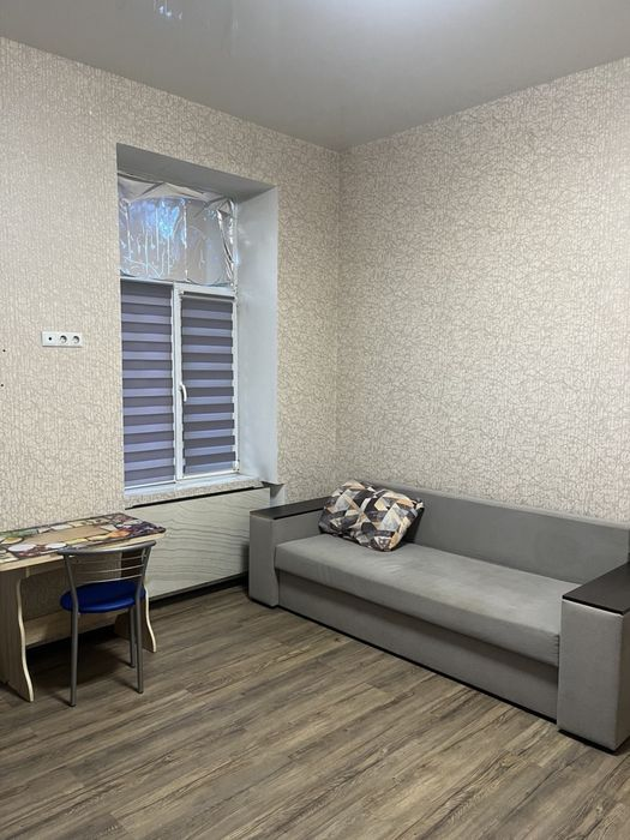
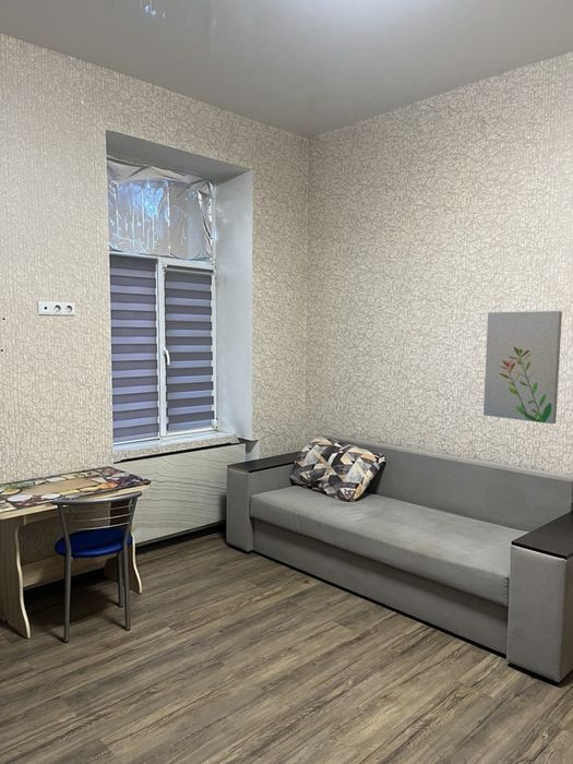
+ wall art (521, 366)
